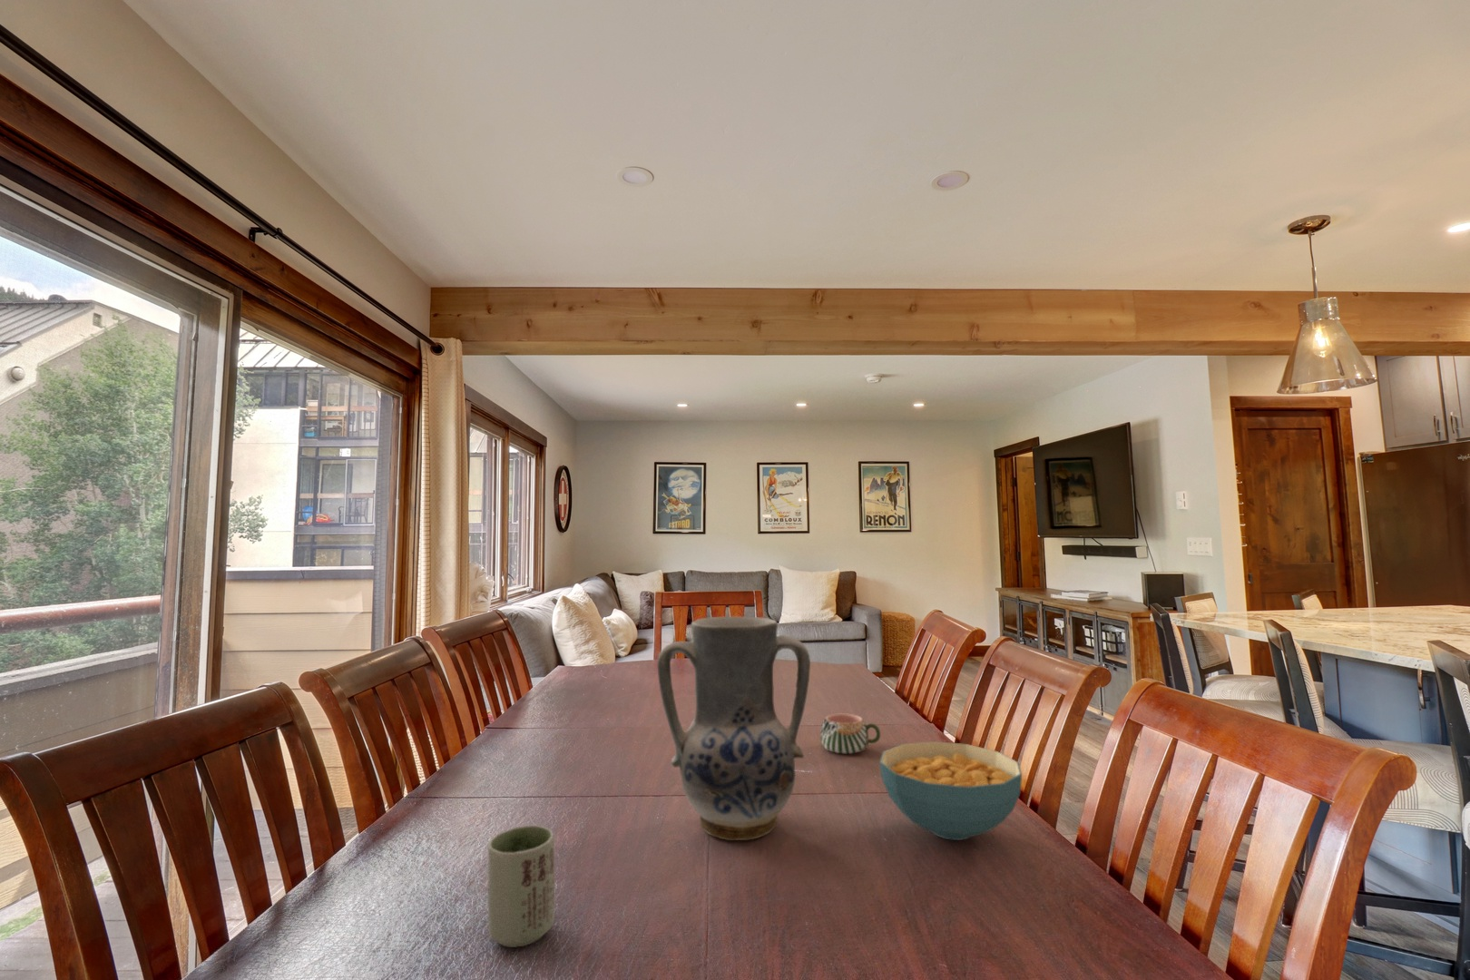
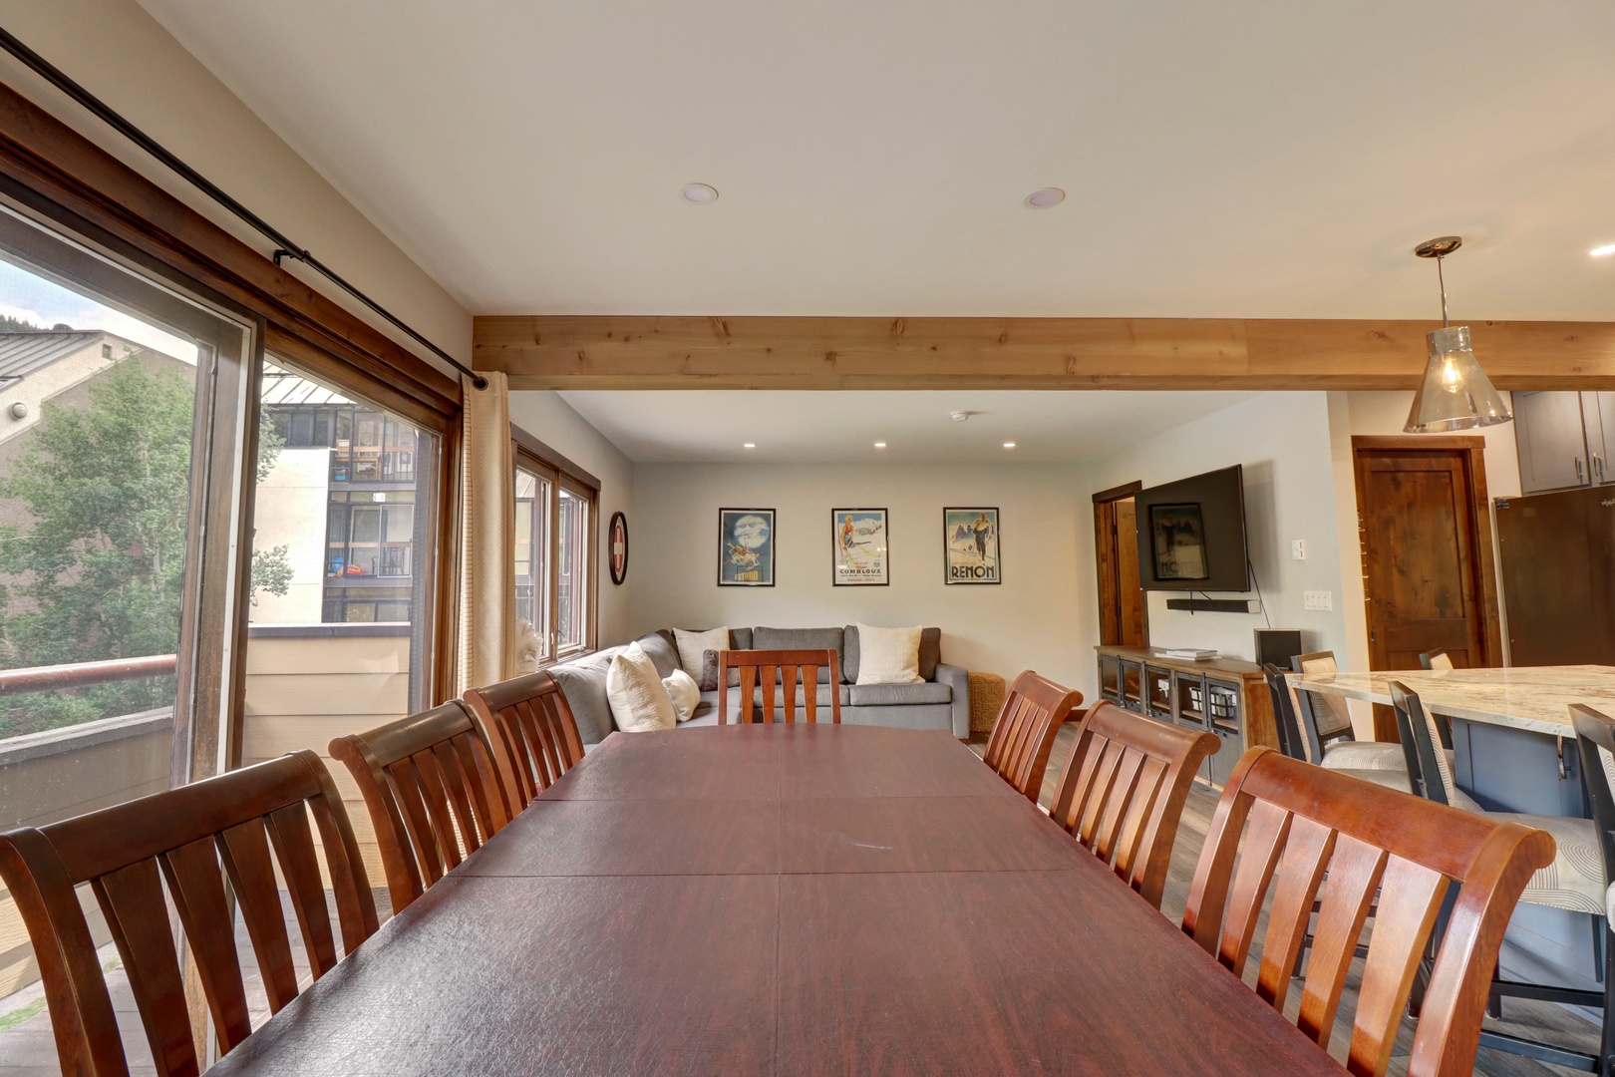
- cereal bowl (949, 796)
- mug (850, 733)
- vase (735, 722)
- cup (521, 885)
